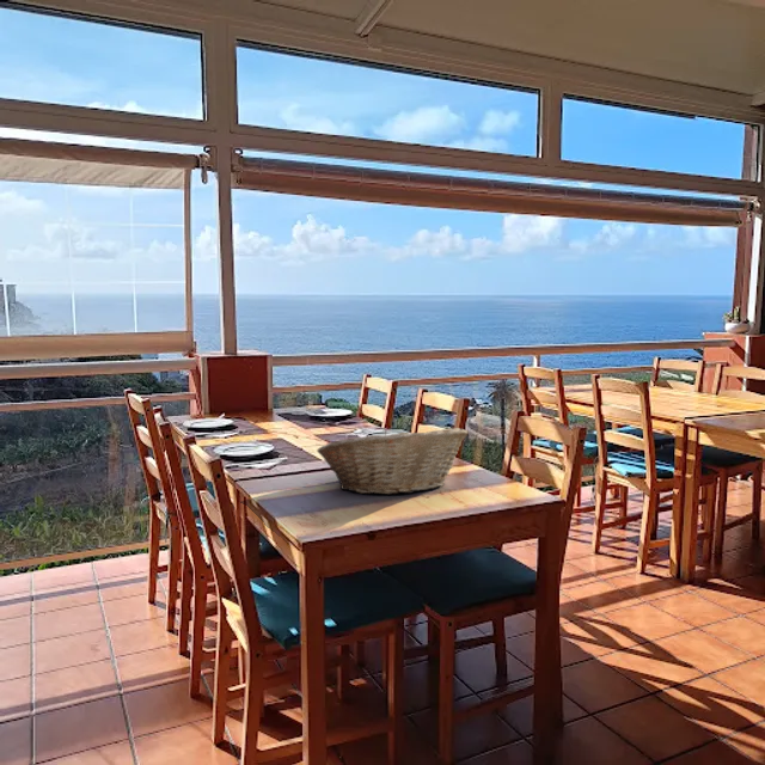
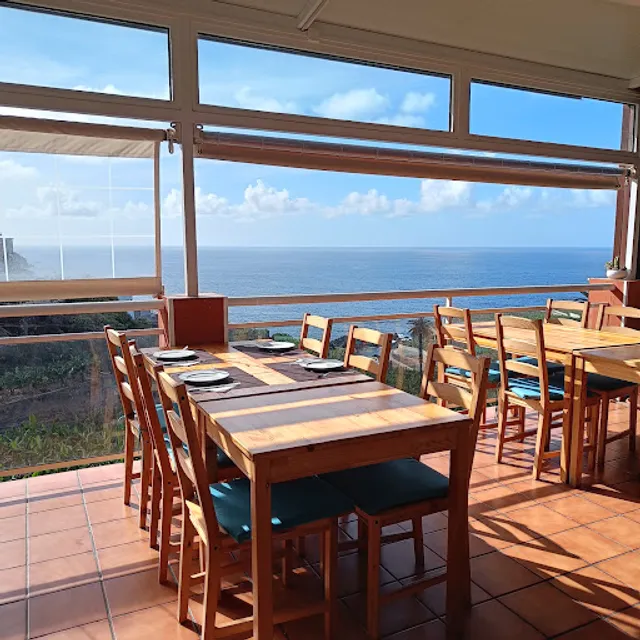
- fruit basket (393, 453)
